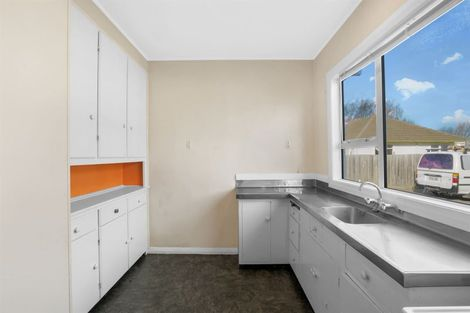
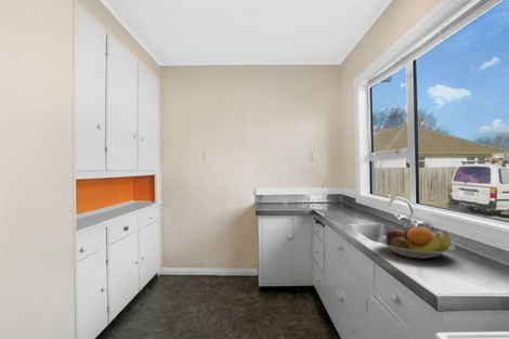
+ fruit bowl (414, 239)
